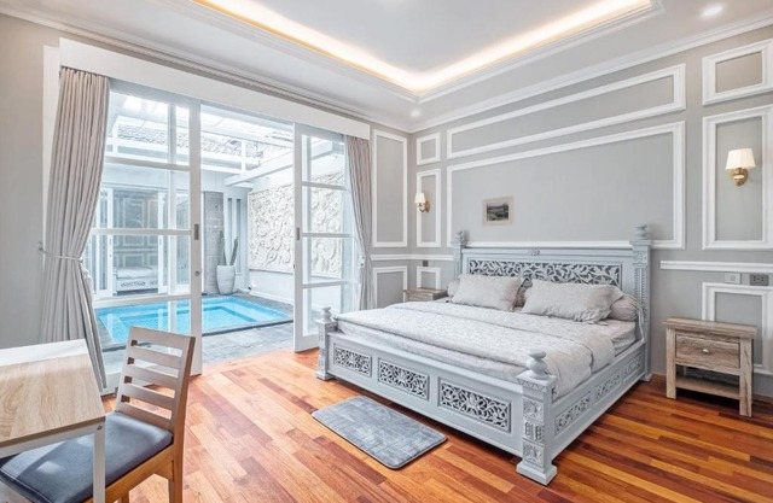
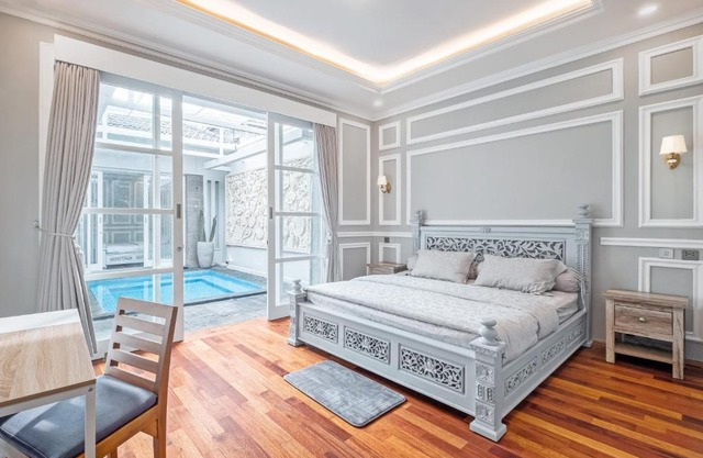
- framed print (496, 211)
